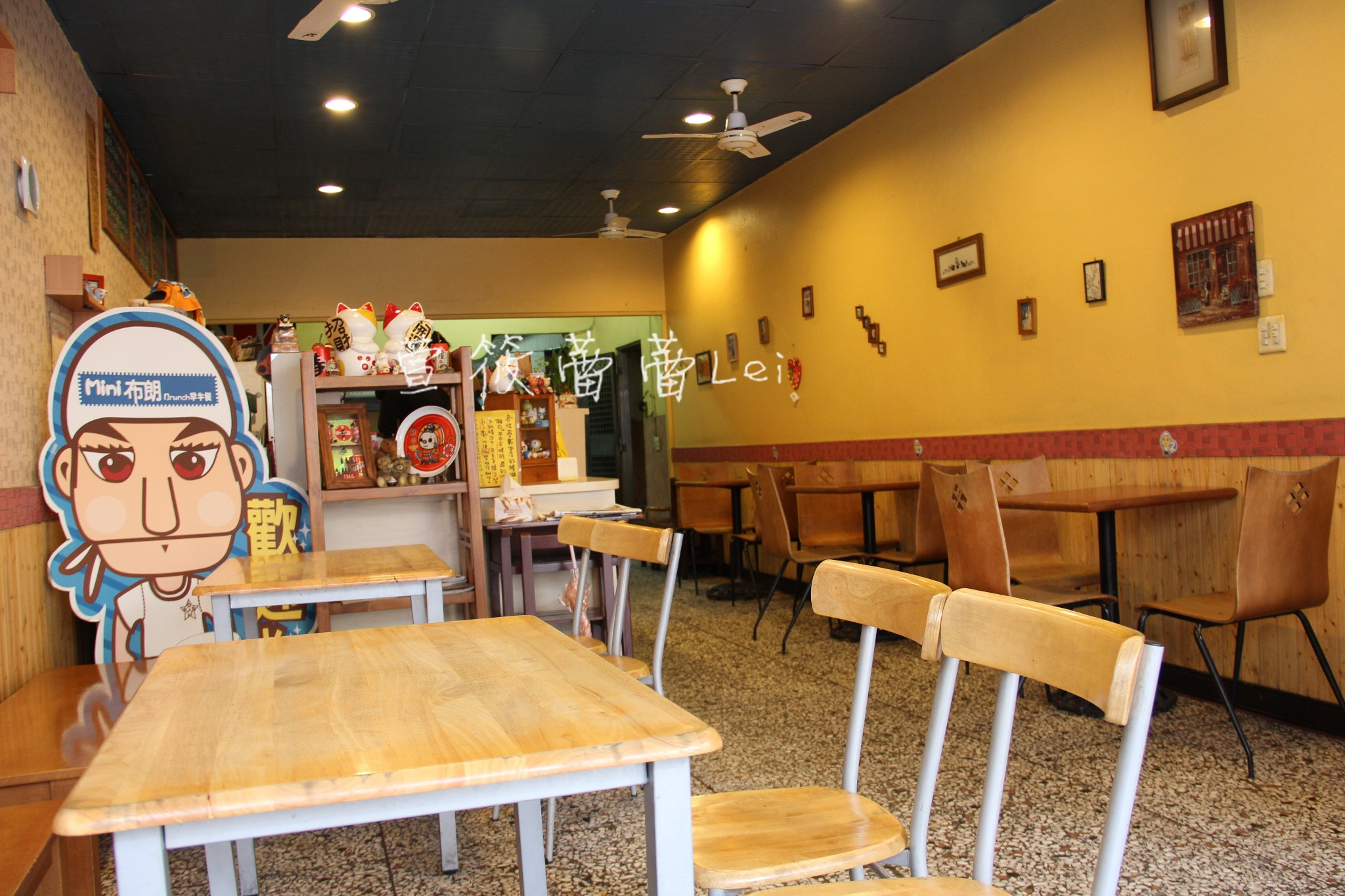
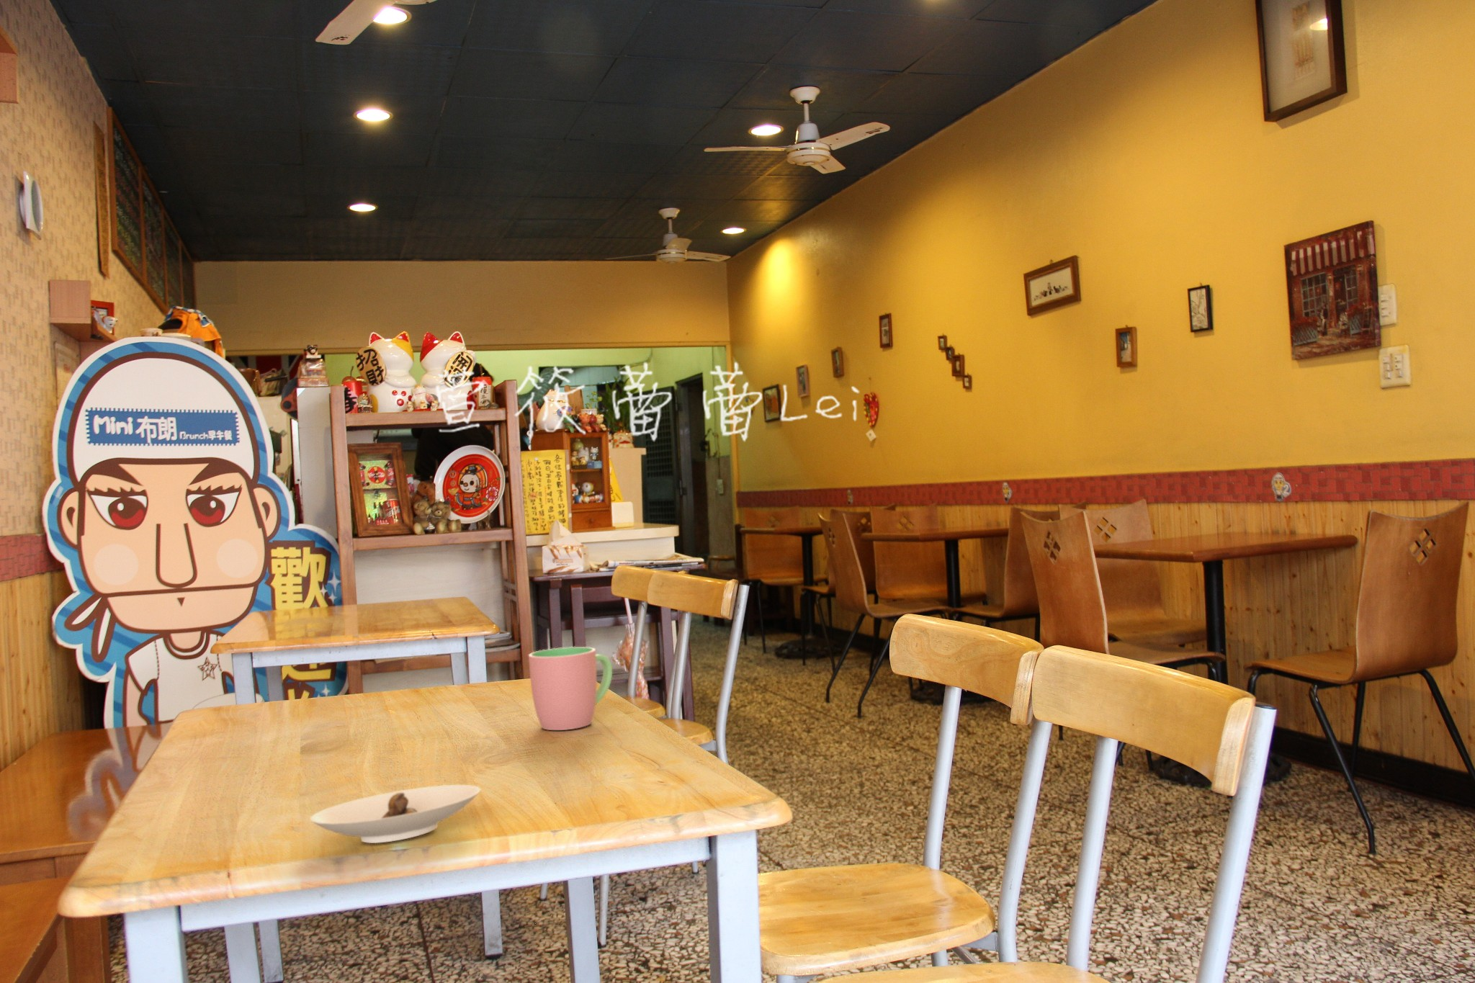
+ saucer (398, 814)
+ cup (574, 687)
